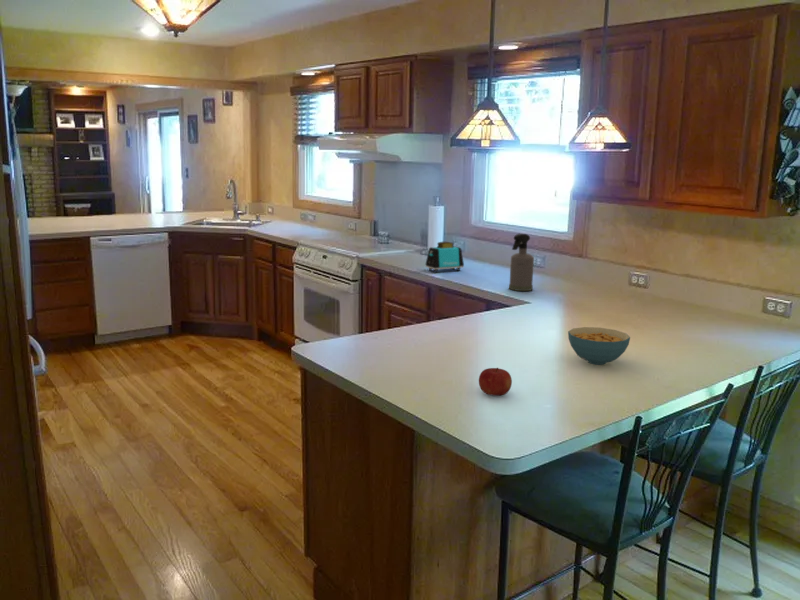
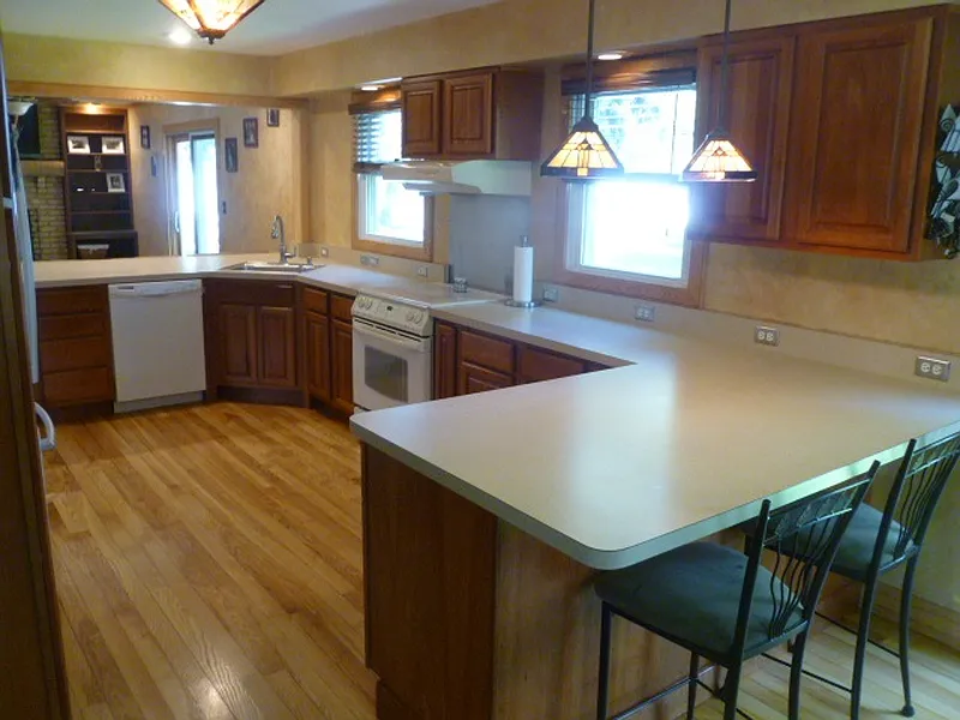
- fruit (495, 380)
- toaster (444, 256)
- cereal bowl (597, 348)
- spray bottle (521, 261)
